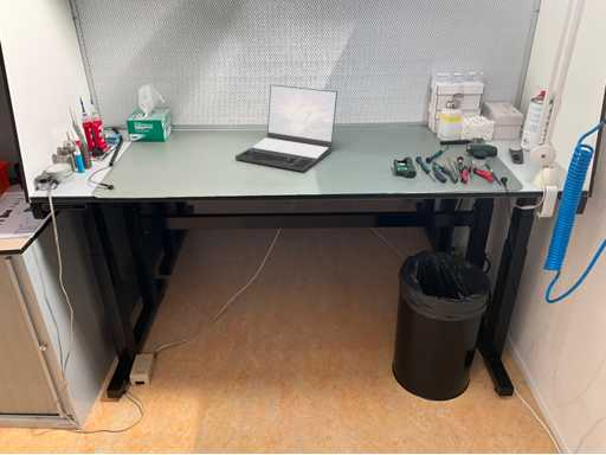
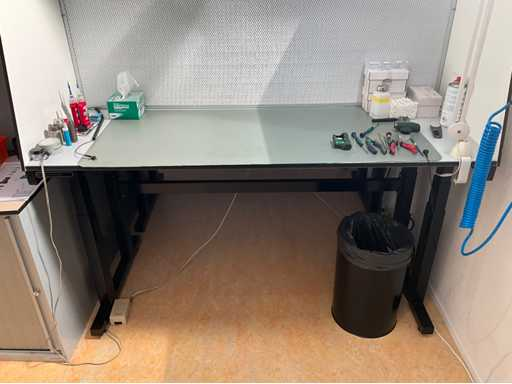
- laptop (285, 124)
